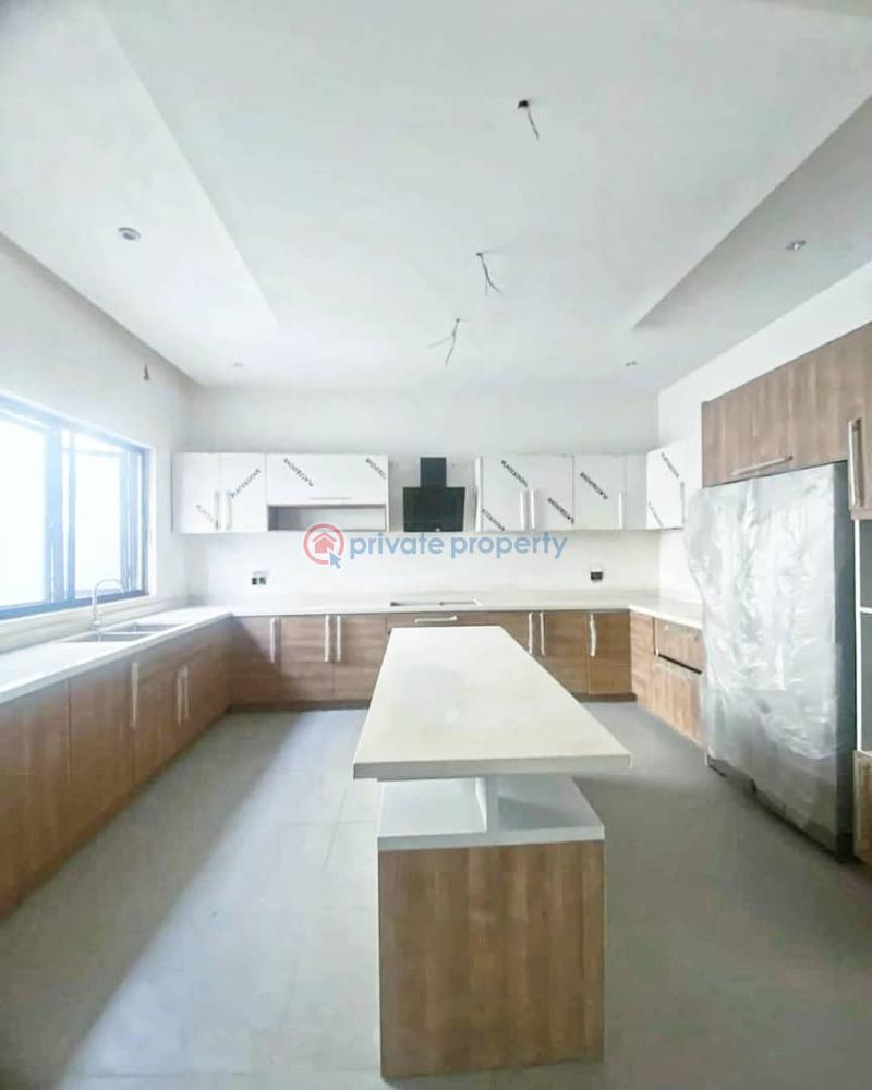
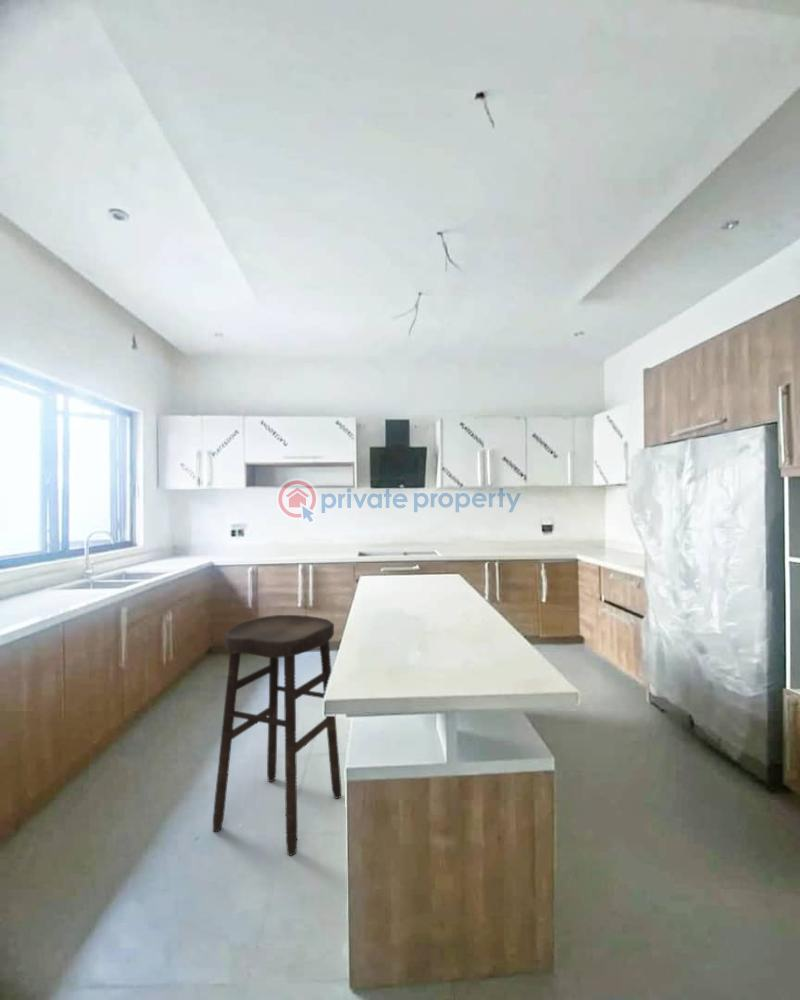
+ stool (280, 719)
